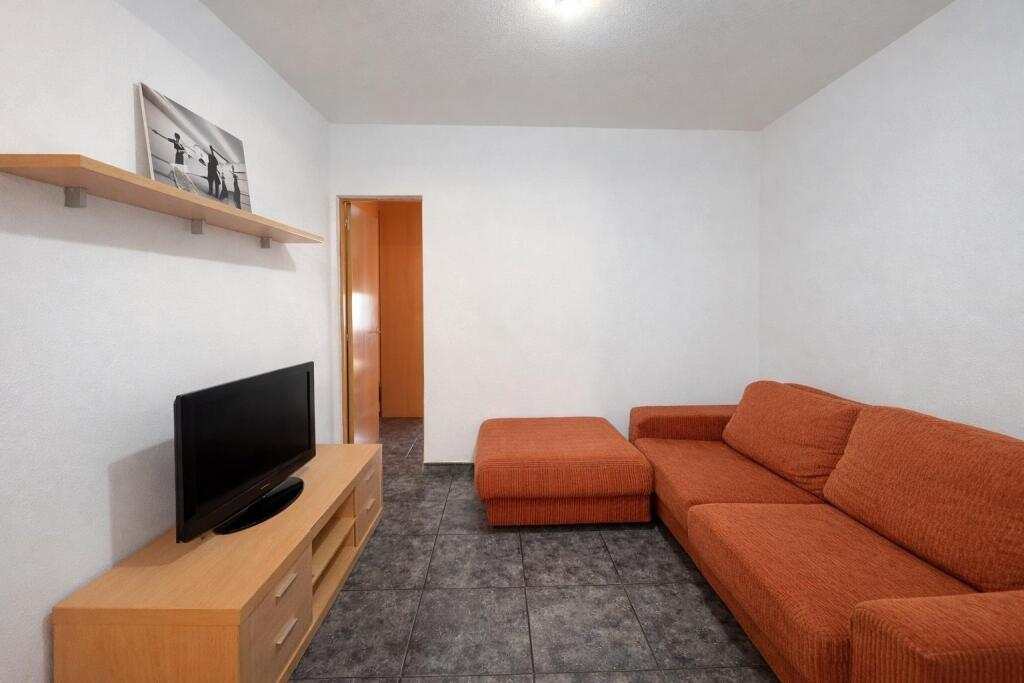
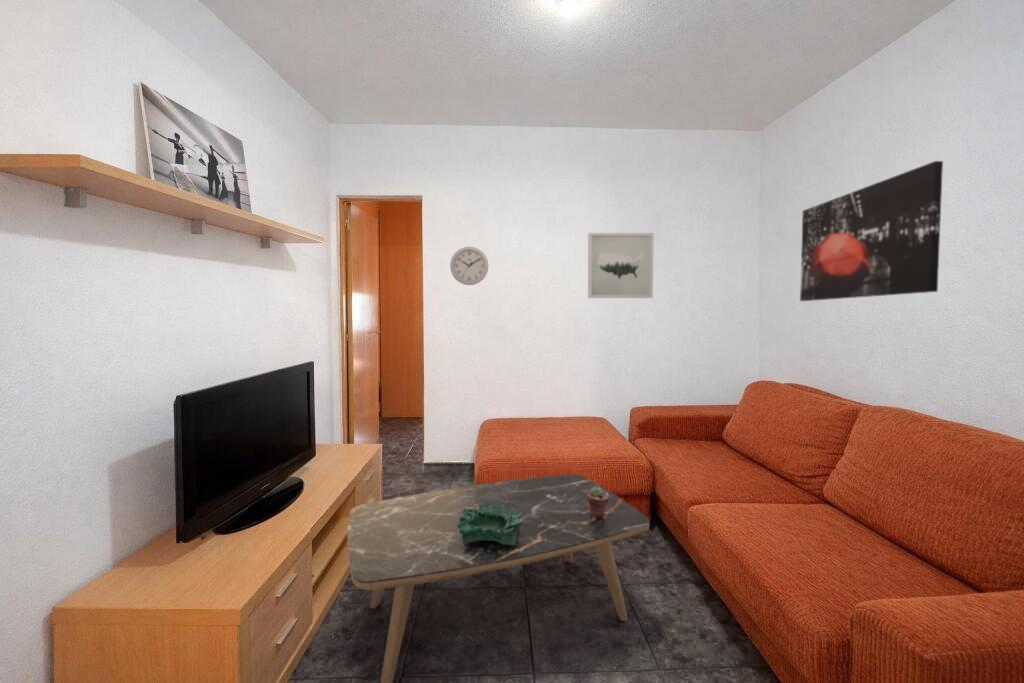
+ wall art (620, 265)
+ potted succulent (597, 500)
+ decorative bowl (491, 523)
+ wall art (858, 244)
+ wall clock (469, 265)
+ coffee table (496, 563)
